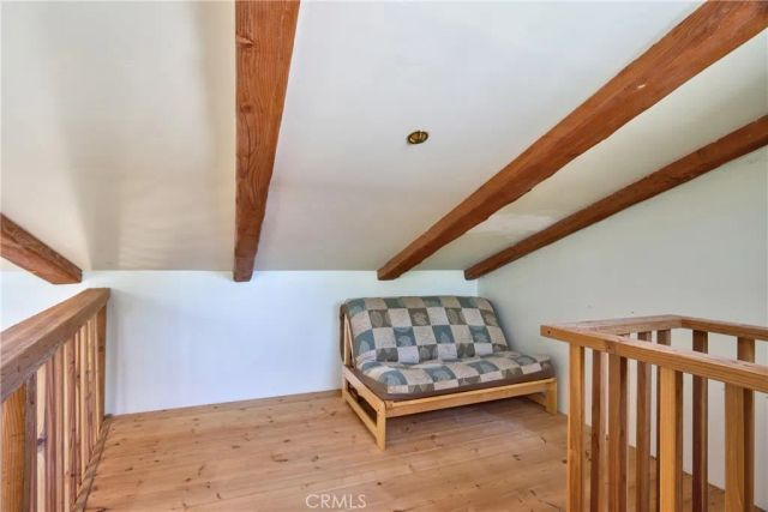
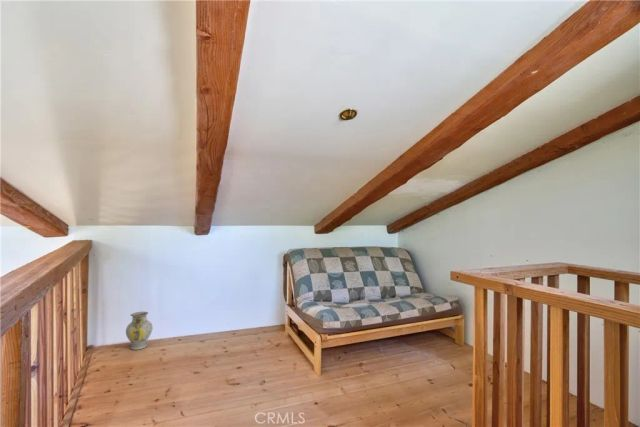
+ ceramic jug (139, 330)
